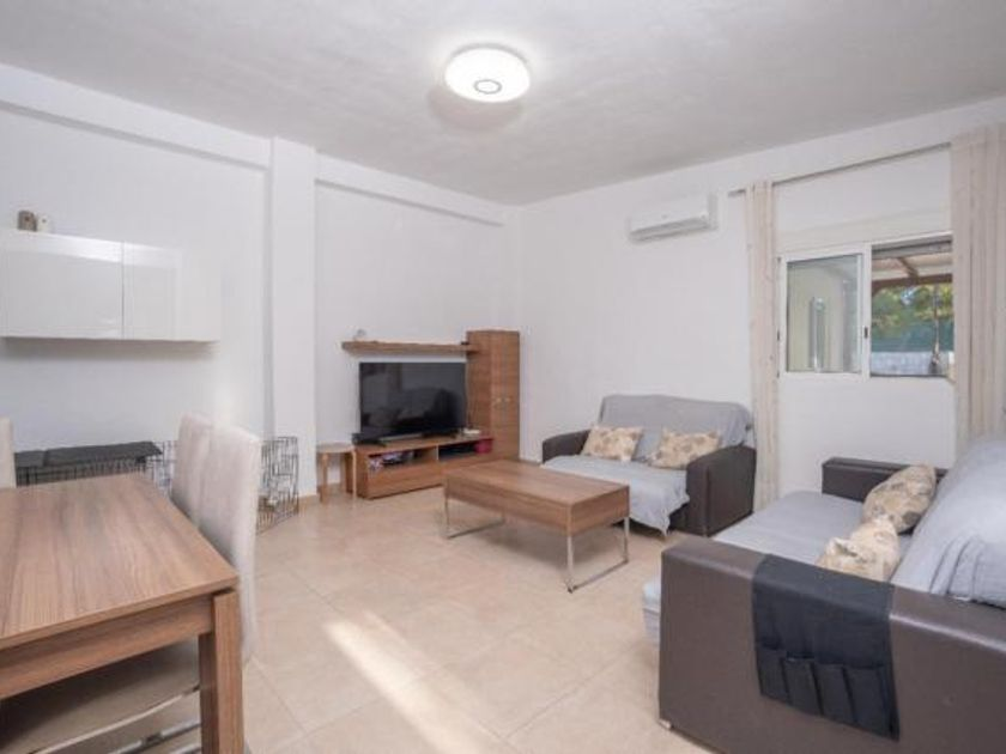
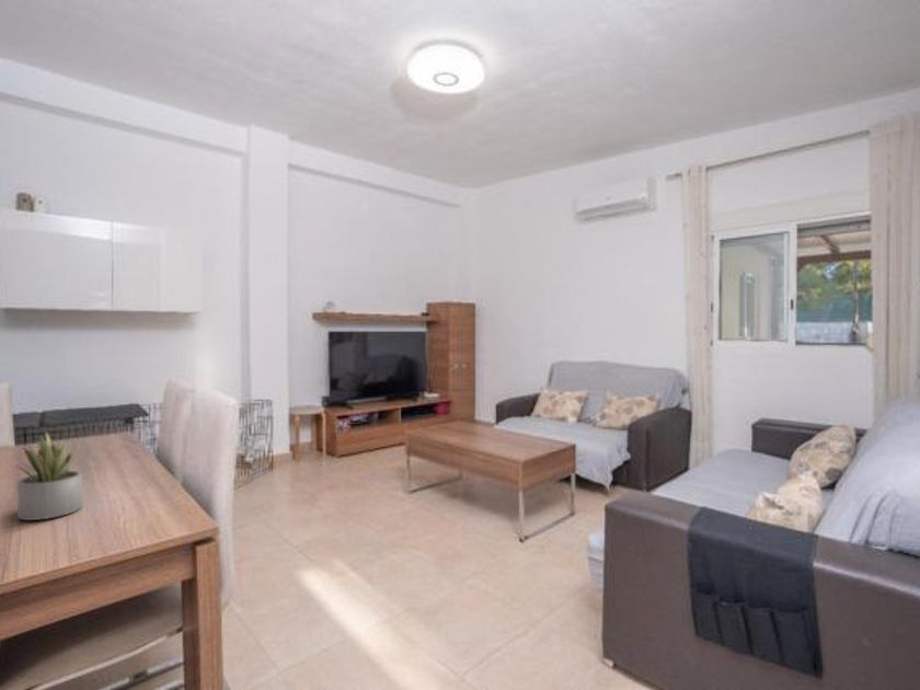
+ succulent plant (50, 471)
